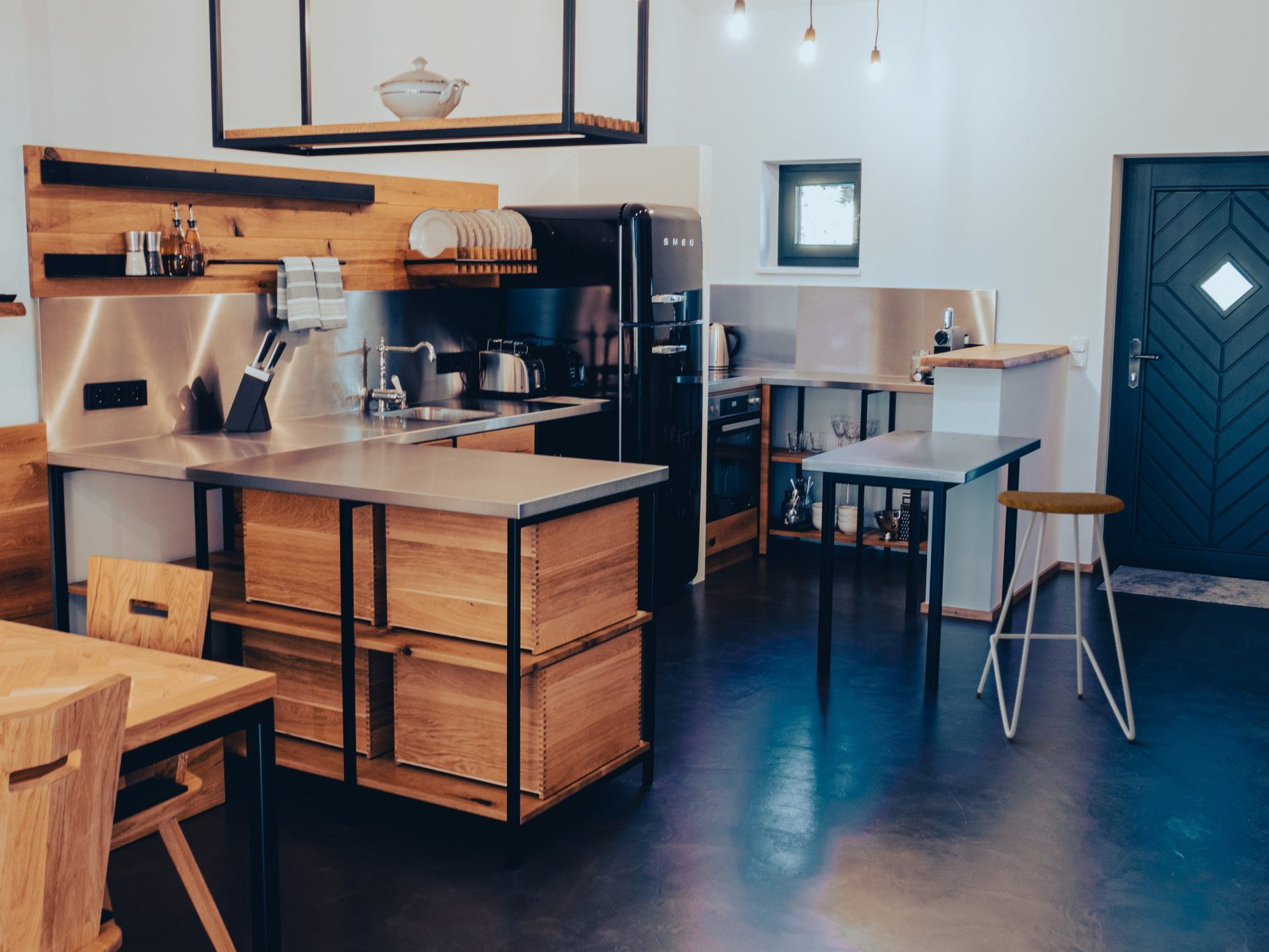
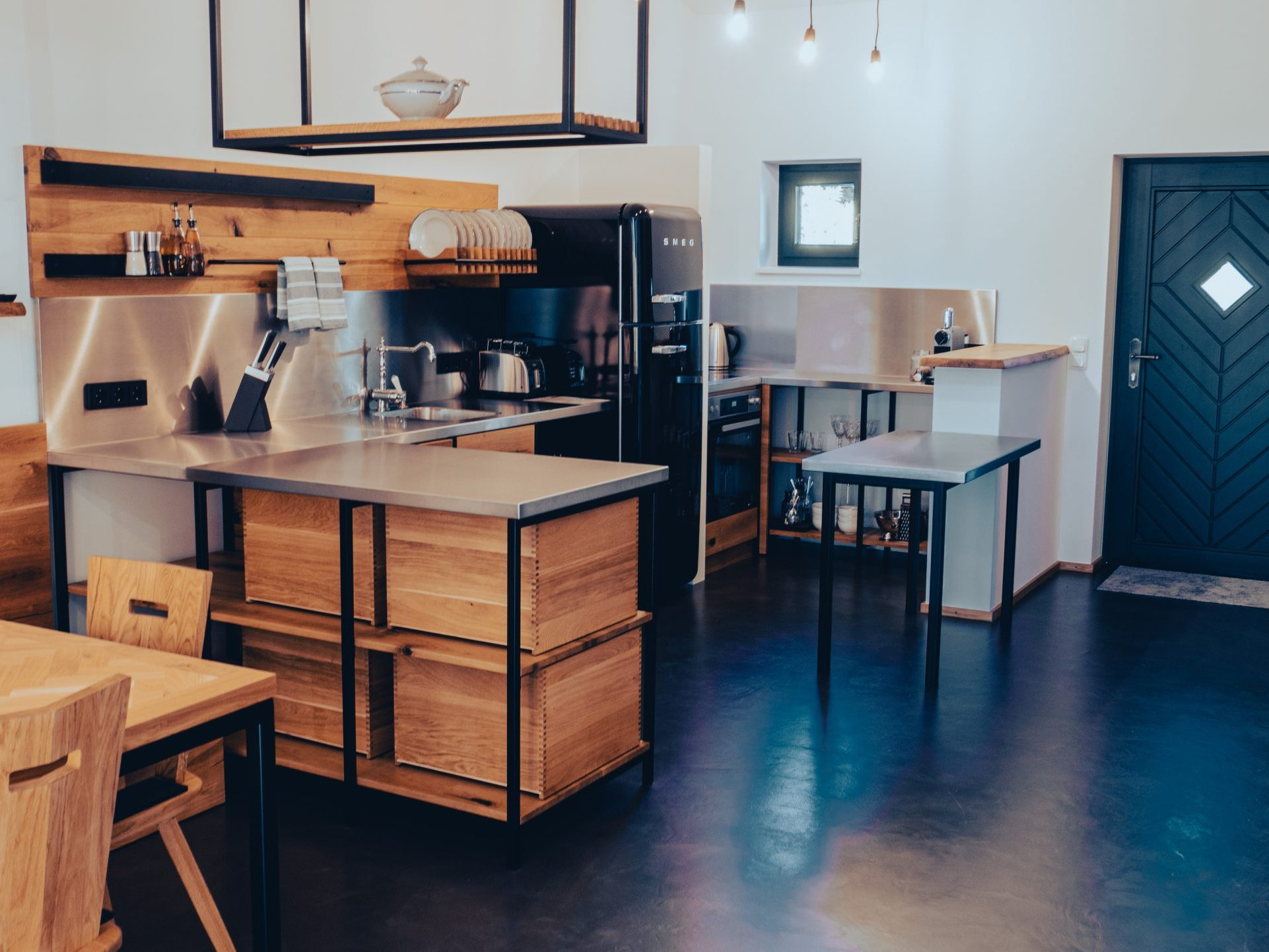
- bar stool (1076, 609)
